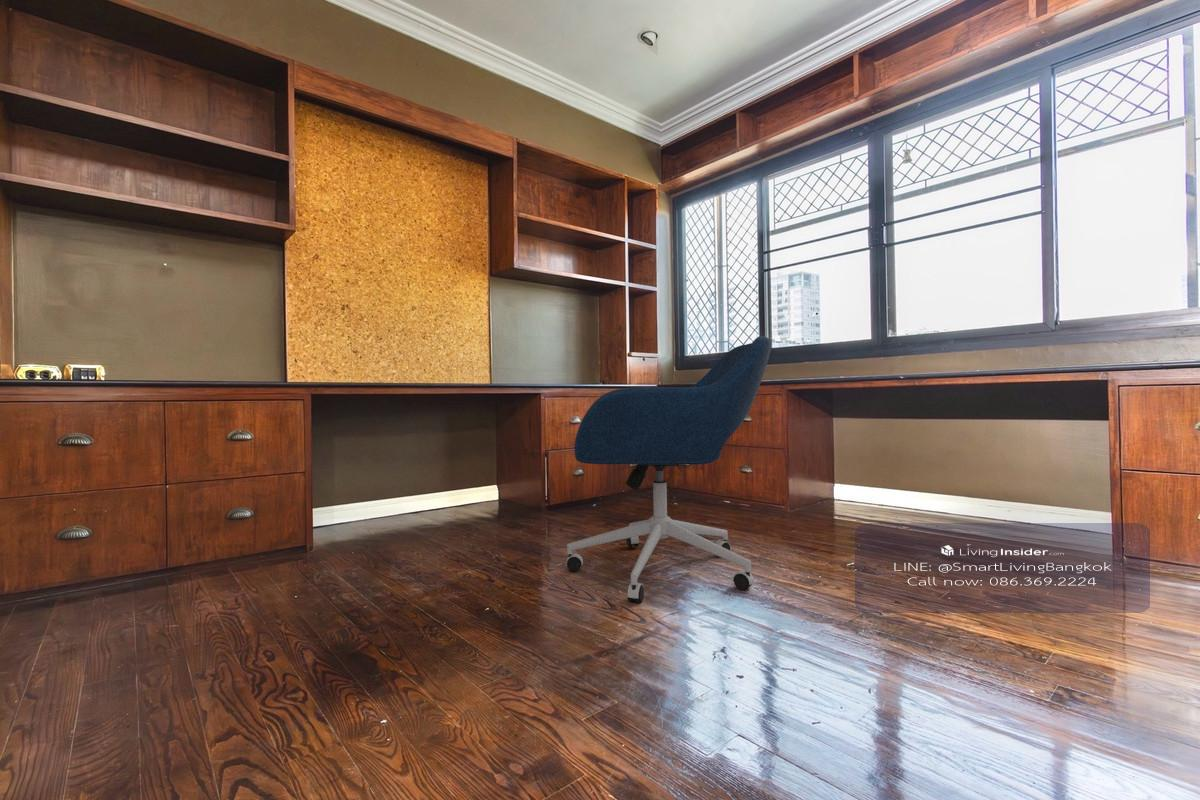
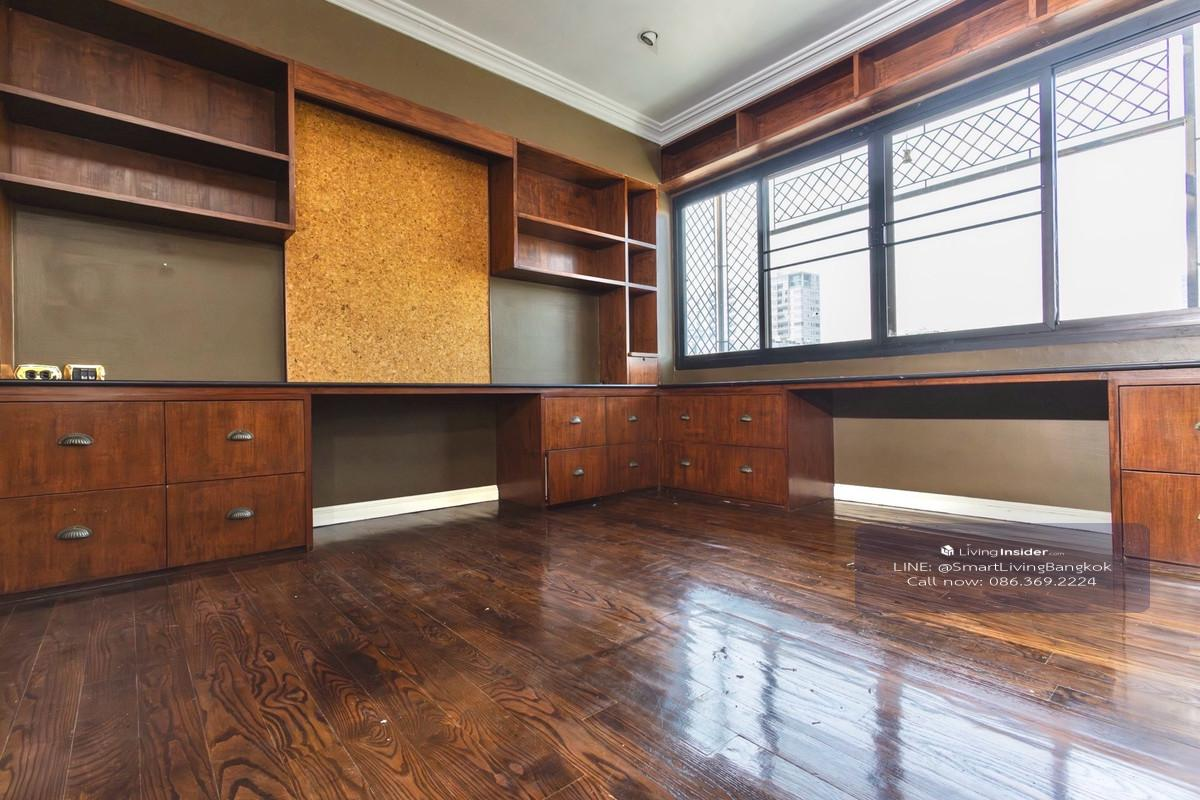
- office chair (664, 456)
